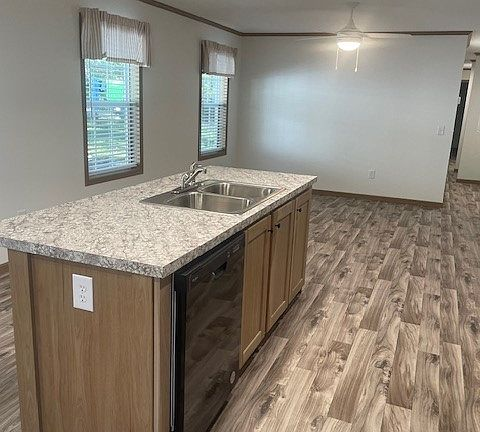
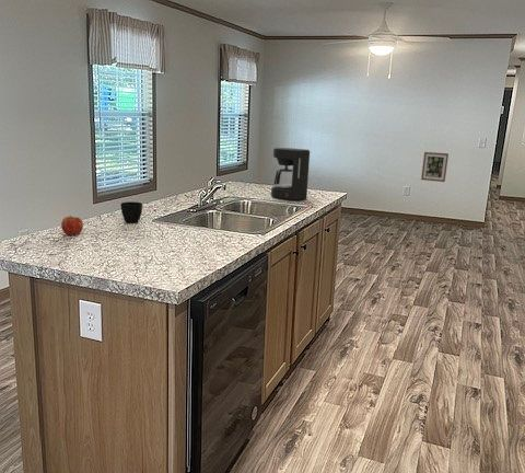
+ fruit (72, 224)
+ wall art (434, 166)
+ coffee maker (289, 171)
+ cup (131, 212)
